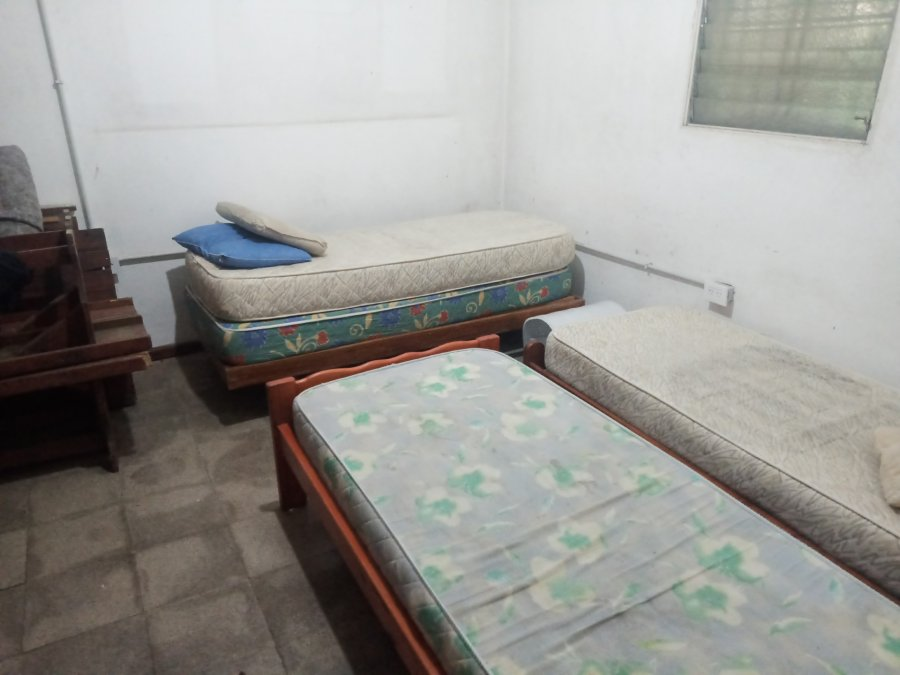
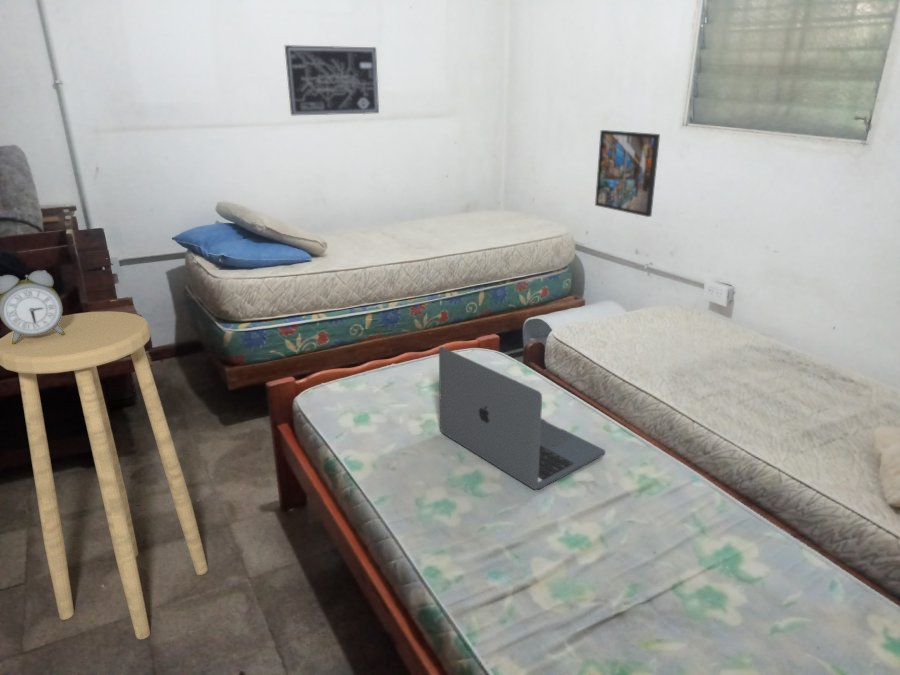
+ wall art (334, 80)
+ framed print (625, 172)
+ alarm clock (30, 304)
+ laptop (522, 400)
+ stool (107, 473)
